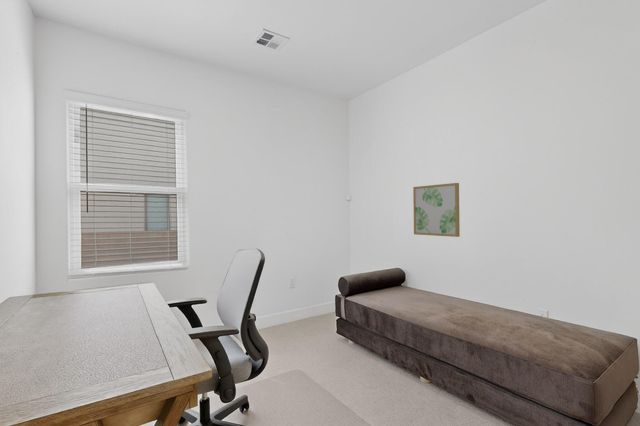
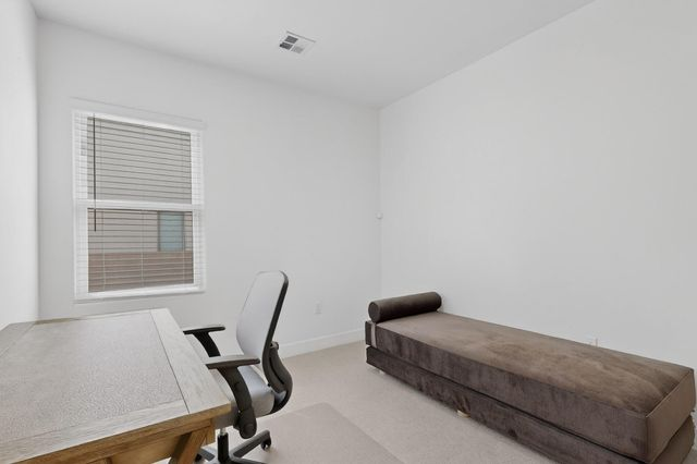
- wall art (435, 210)
